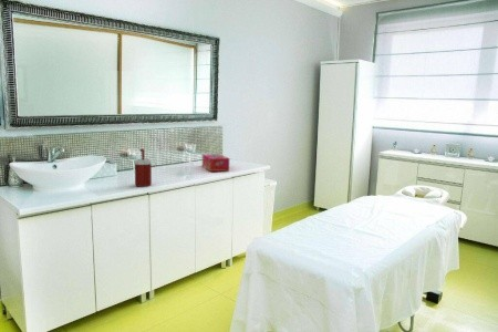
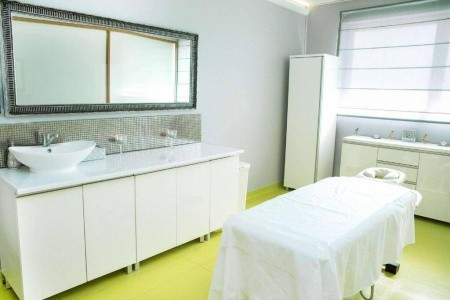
- soap dispenser (143, 167)
- tissue box (215, 162)
